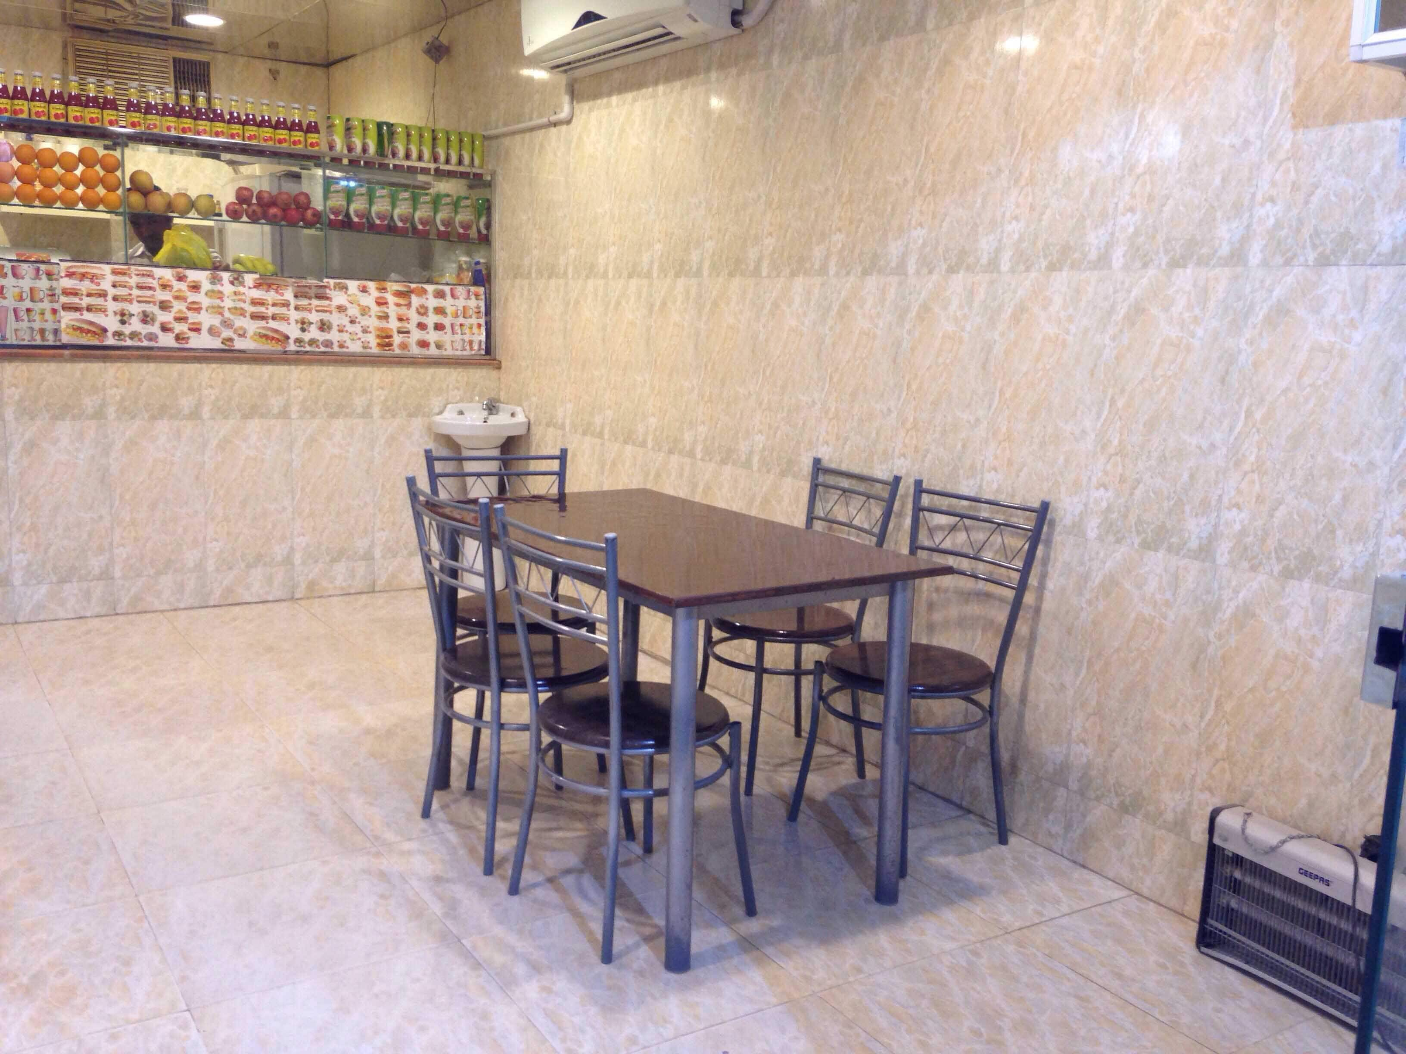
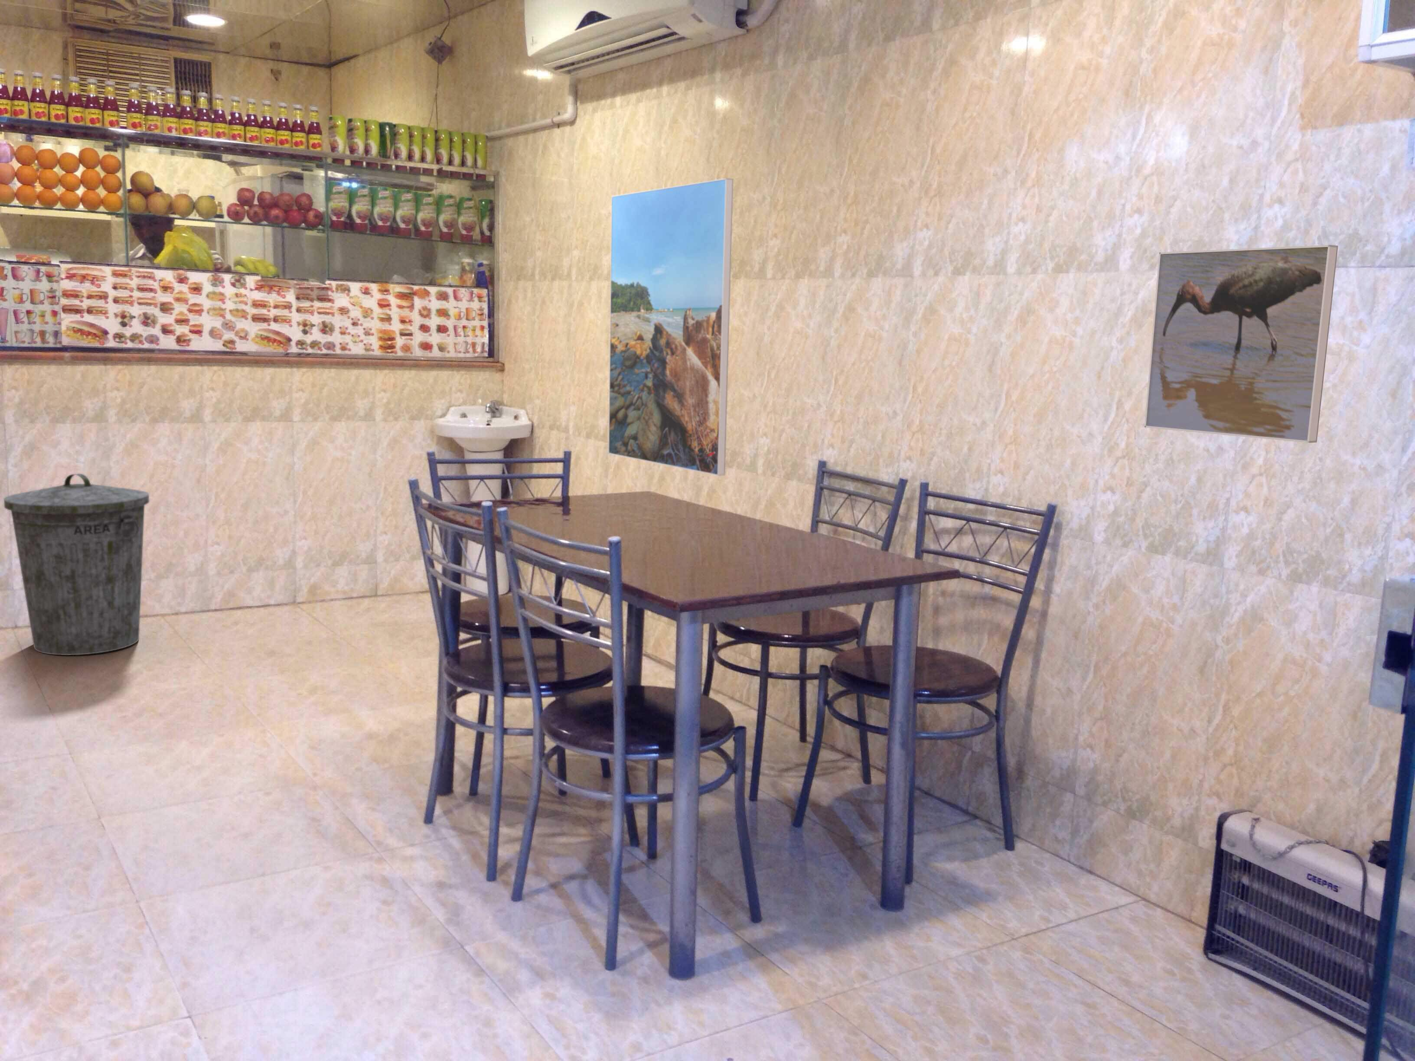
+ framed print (1235, 343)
+ trash can (81, 559)
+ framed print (665, 329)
